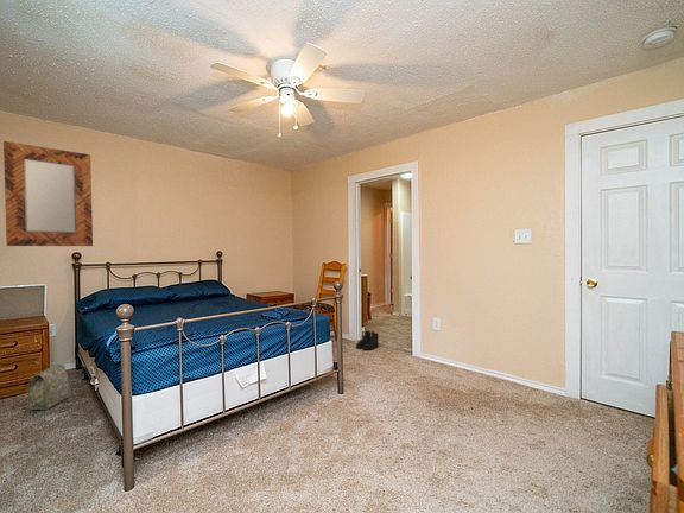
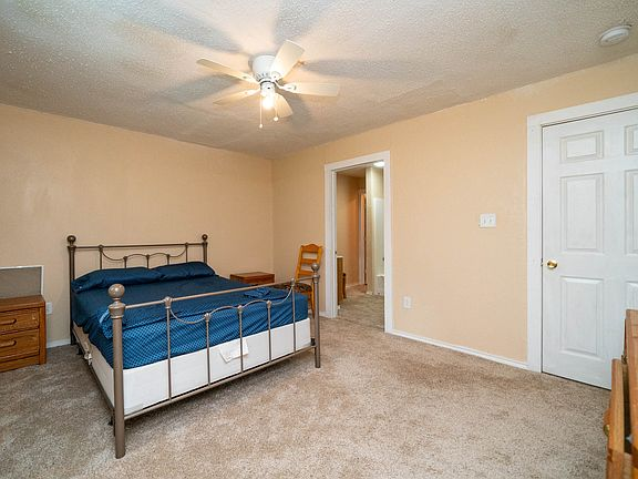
- bag (49, 385)
- home mirror (51, 197)
- boots (367, 338)
